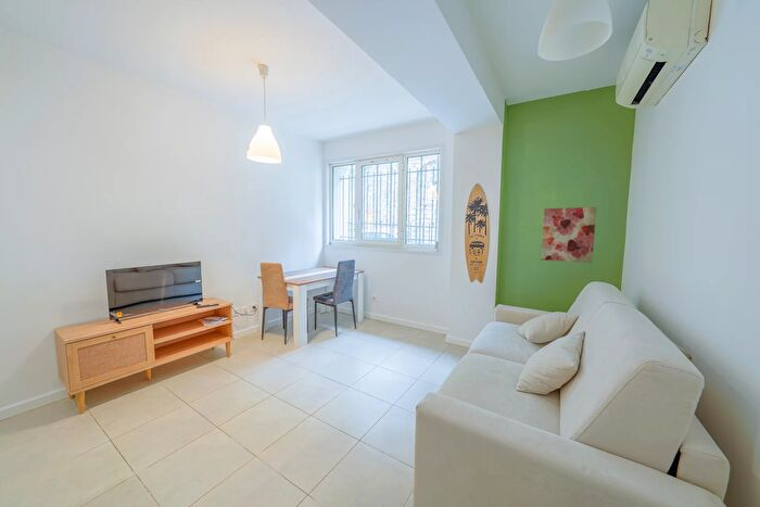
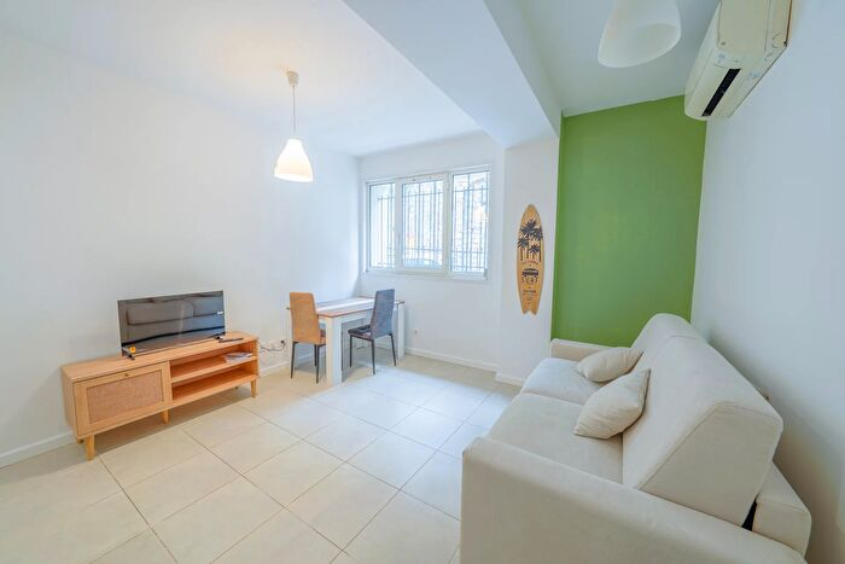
- wall art (567, 235)
